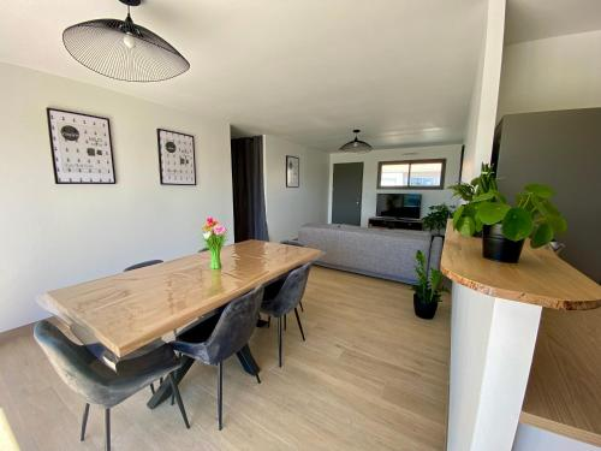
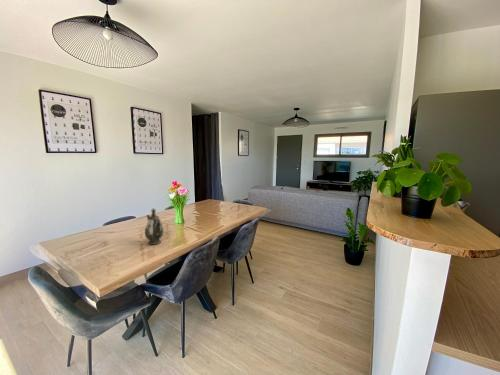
+ teapot (153, 225)
